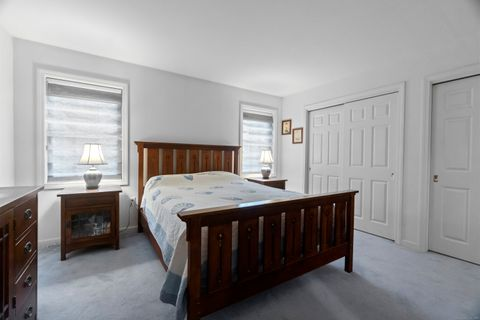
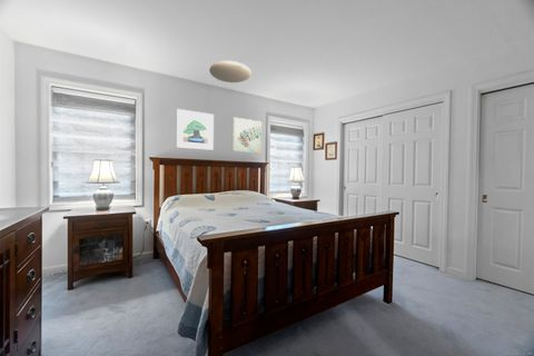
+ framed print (195, 130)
+ wall art (247, 136)
+ ceiling light (230, 68)
